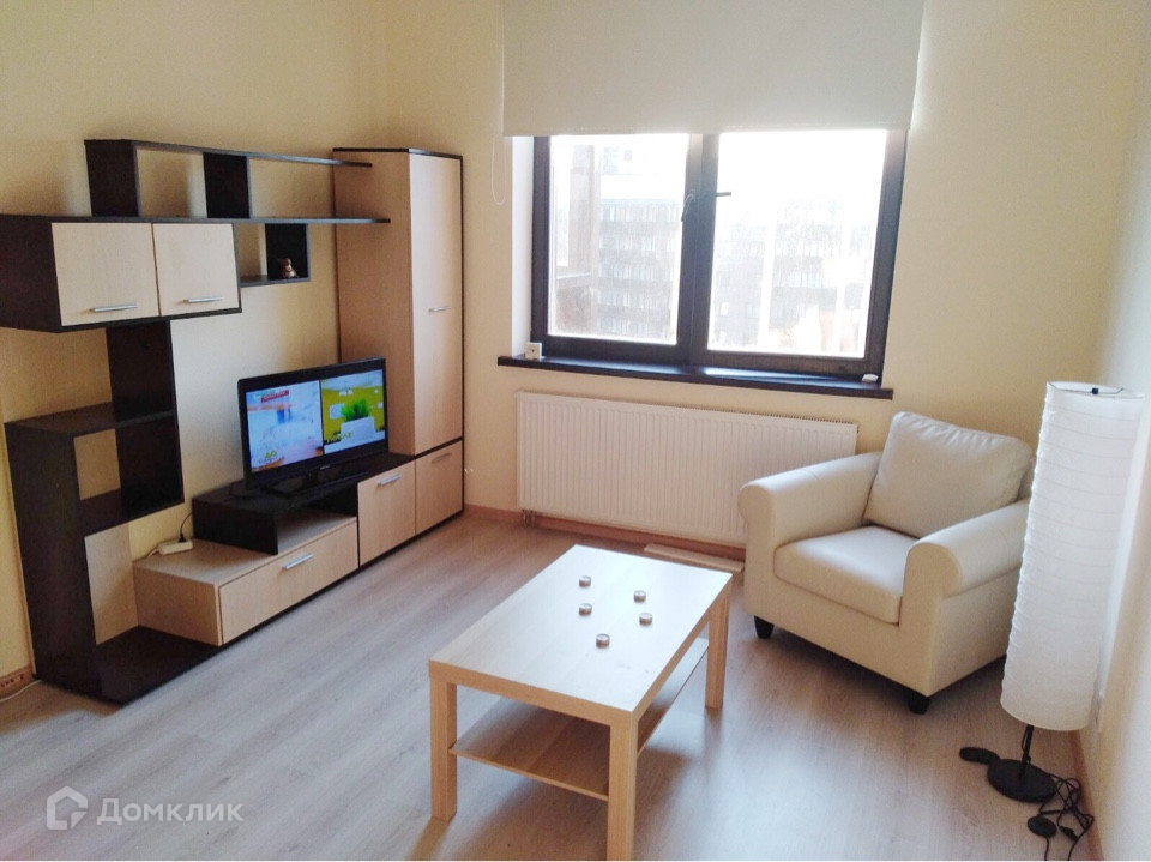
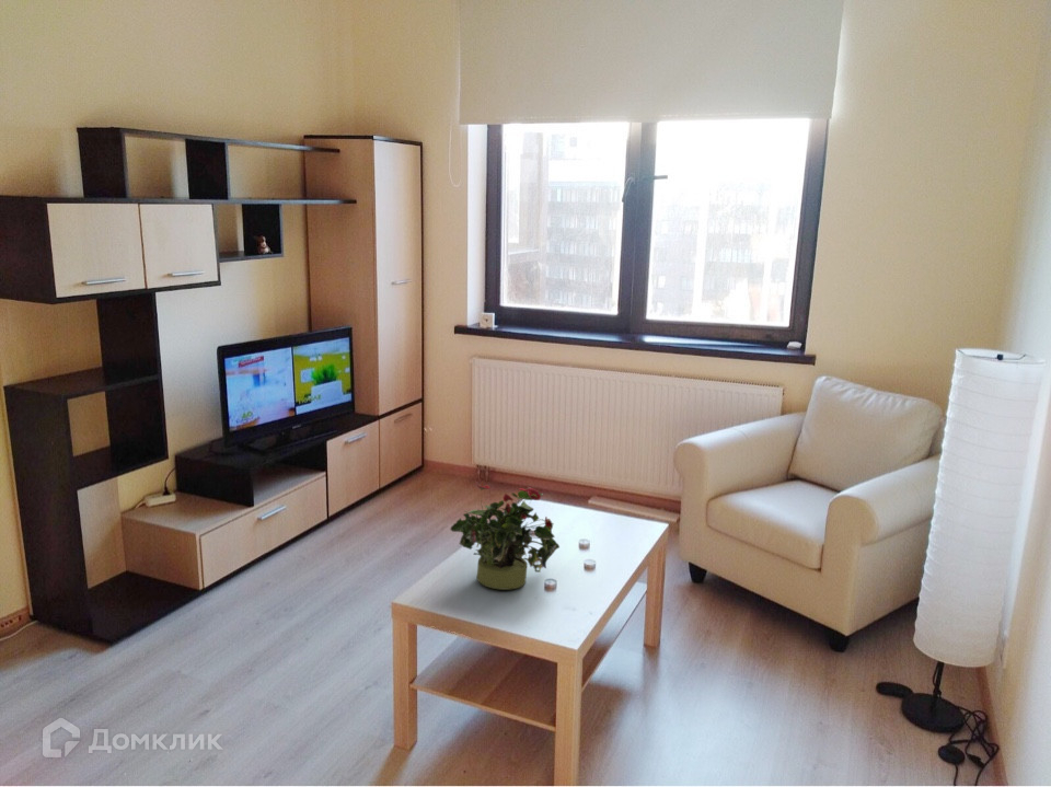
+ potted plant (506, 529)
